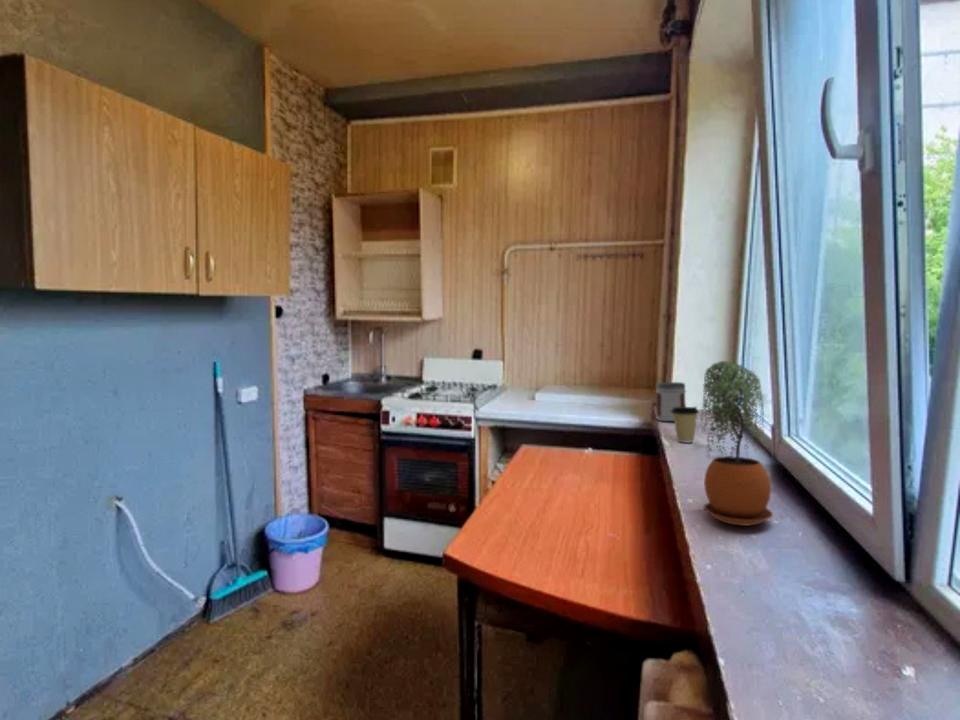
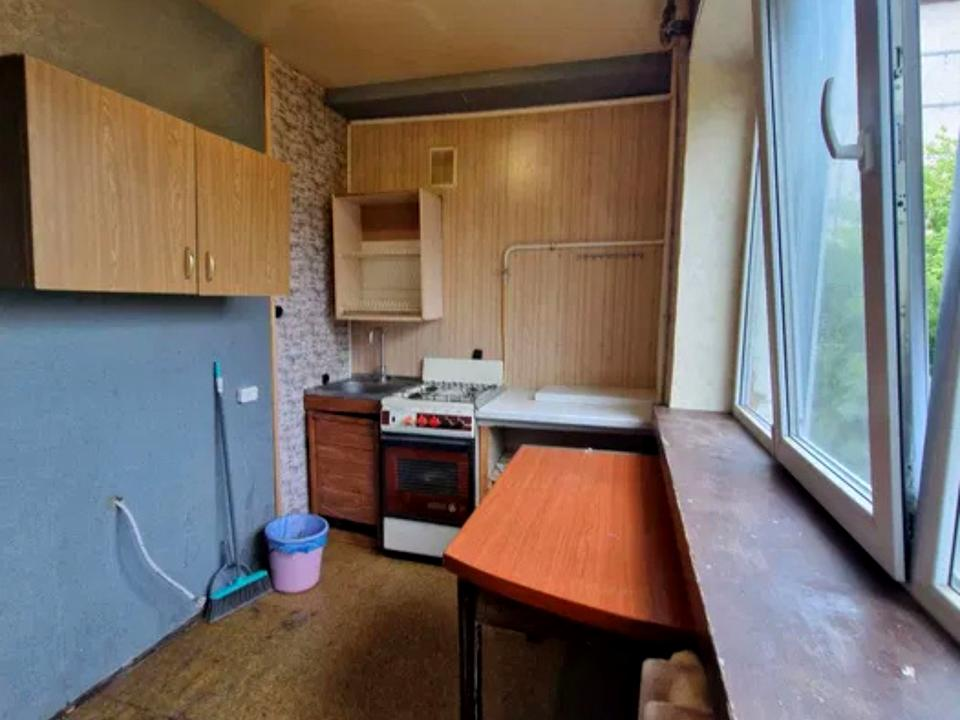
- potted plant (730, 438)
- coffee cup (685, 423)
- jar (671, 401)
